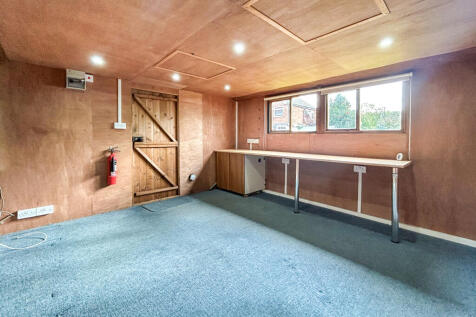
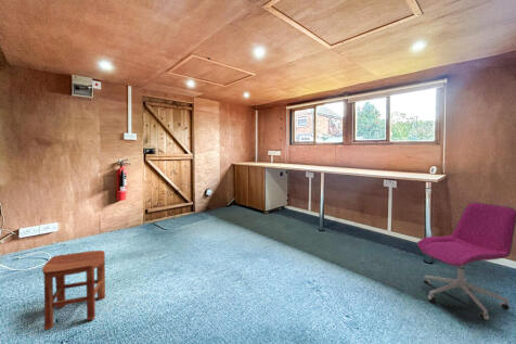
+ office chair (462, 252)
+ stool (76, 285)
